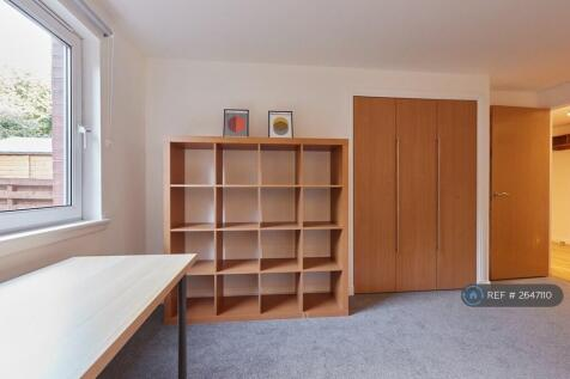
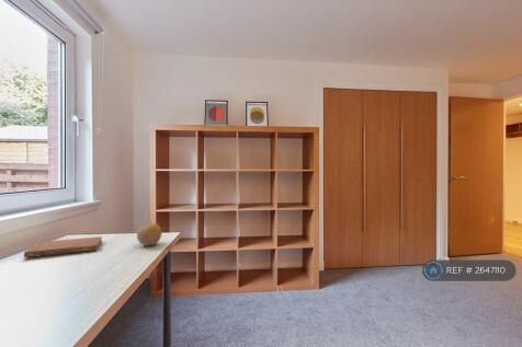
+ notebook (67, 245)
+ fruit (149, 234)
